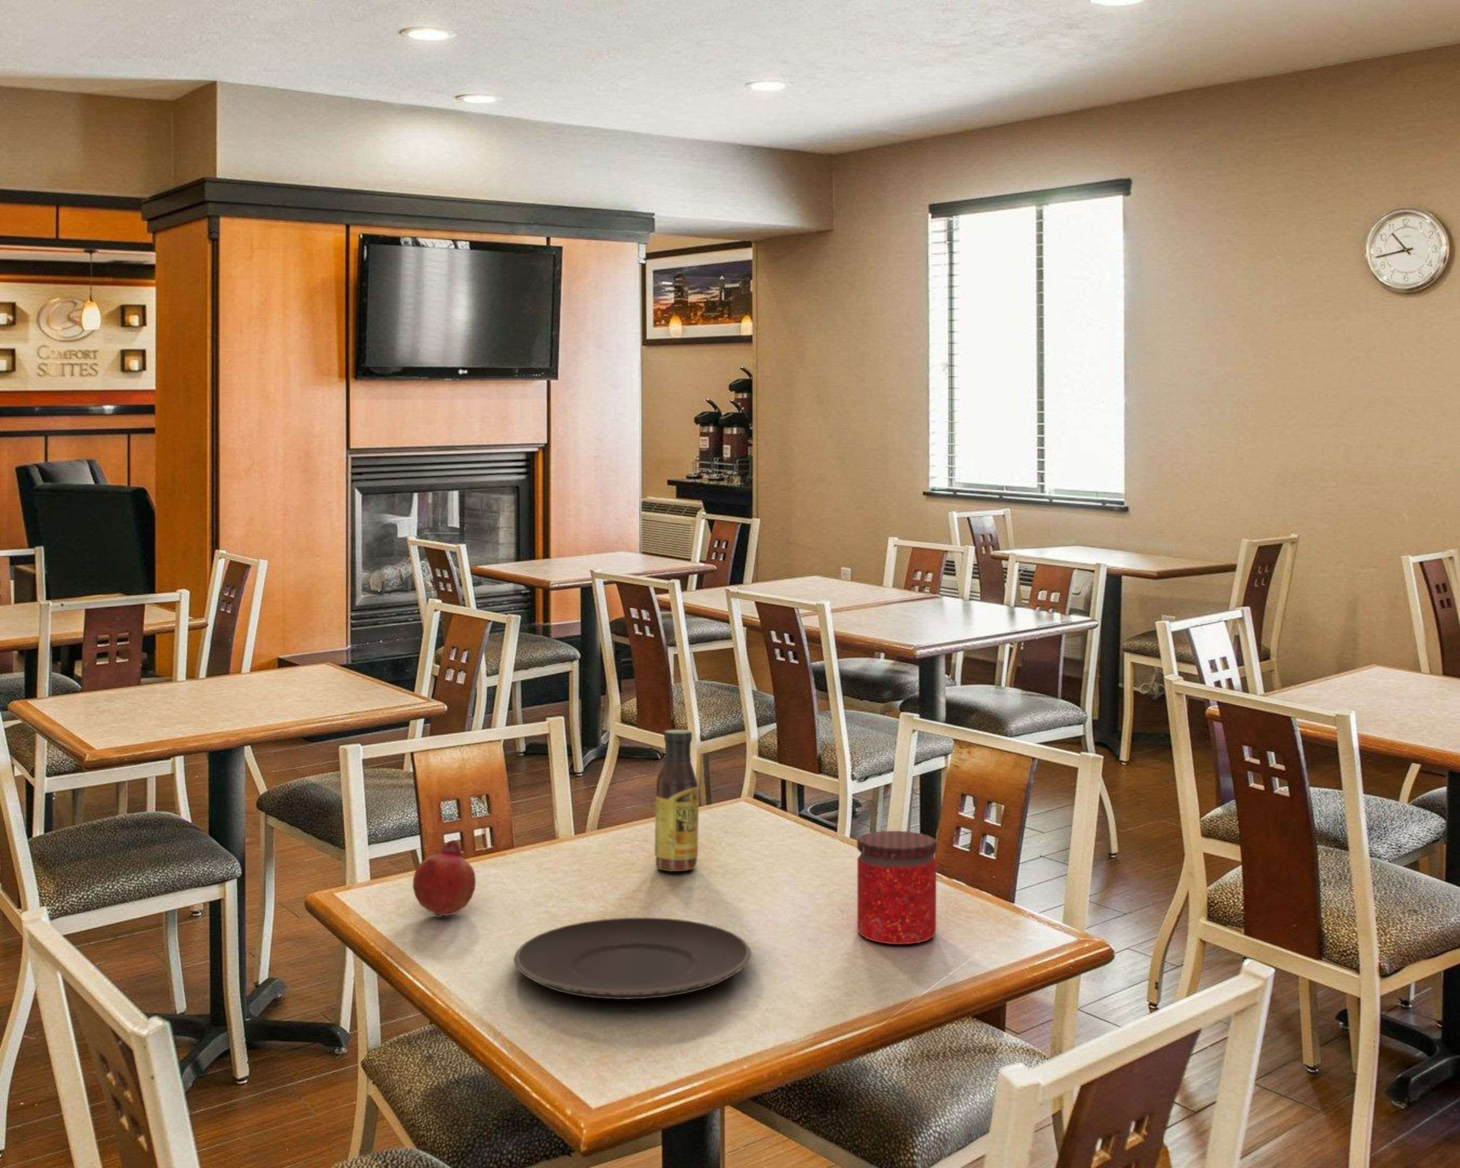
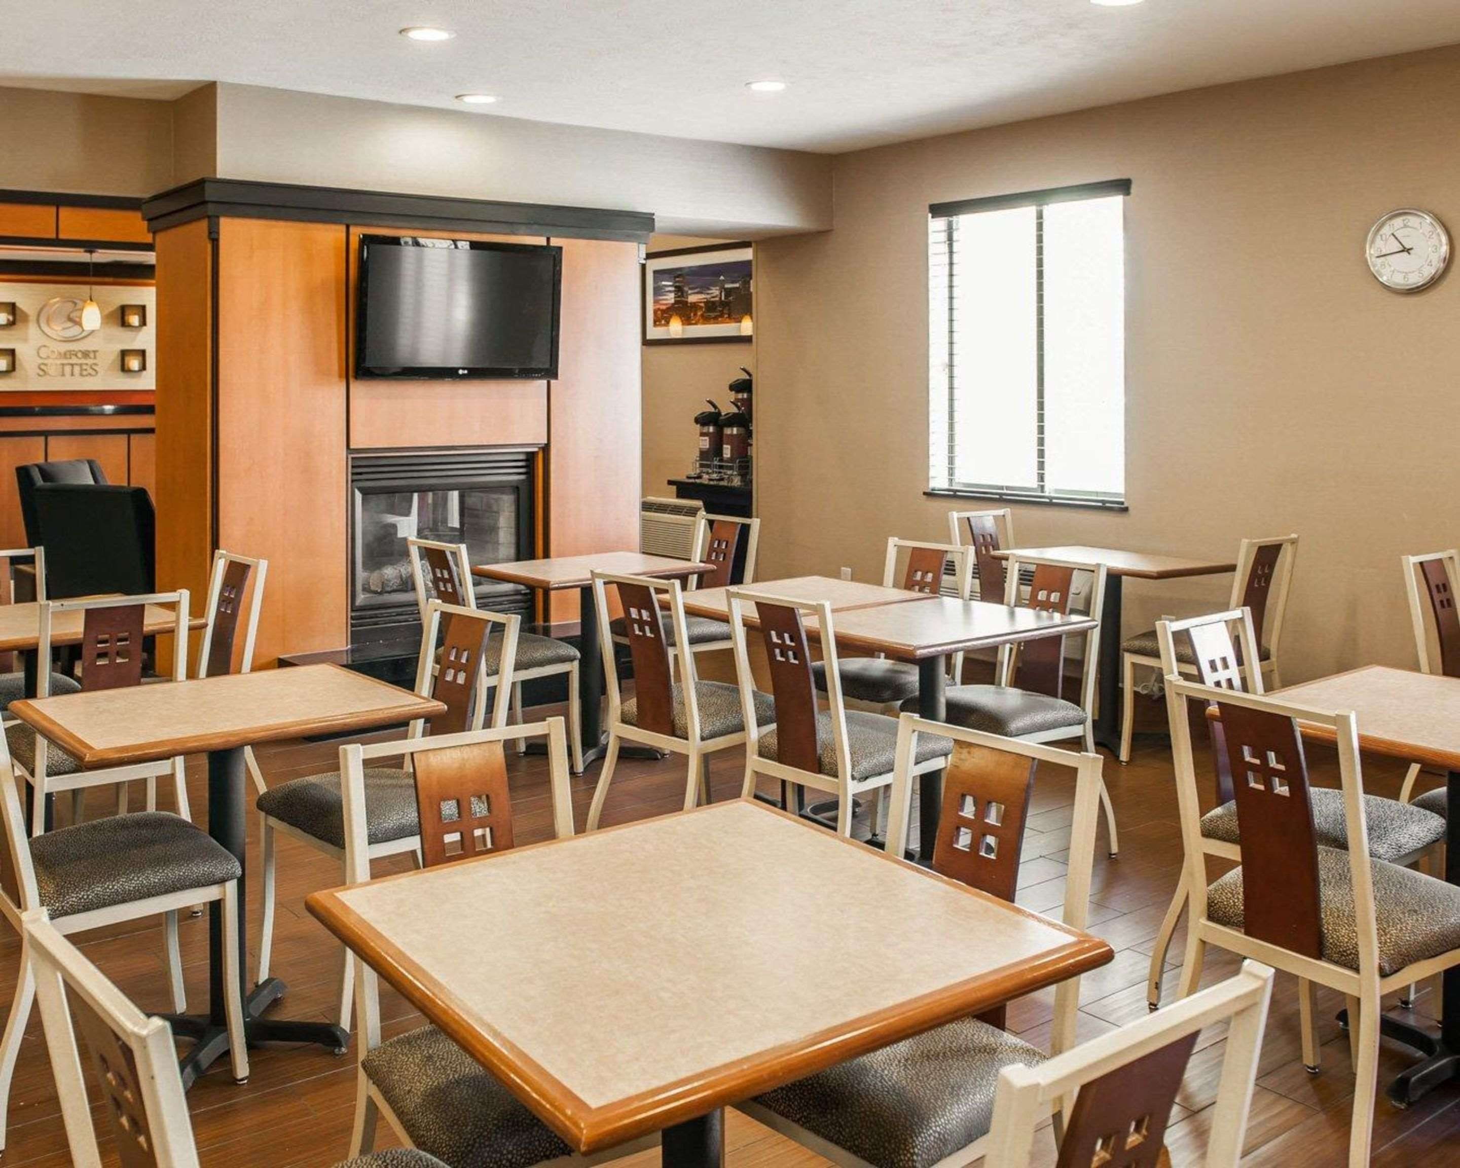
- jam (896, 887)
- sauce bottle (676, 800)
- fruit (445, 878)
- plate (633, 959)
